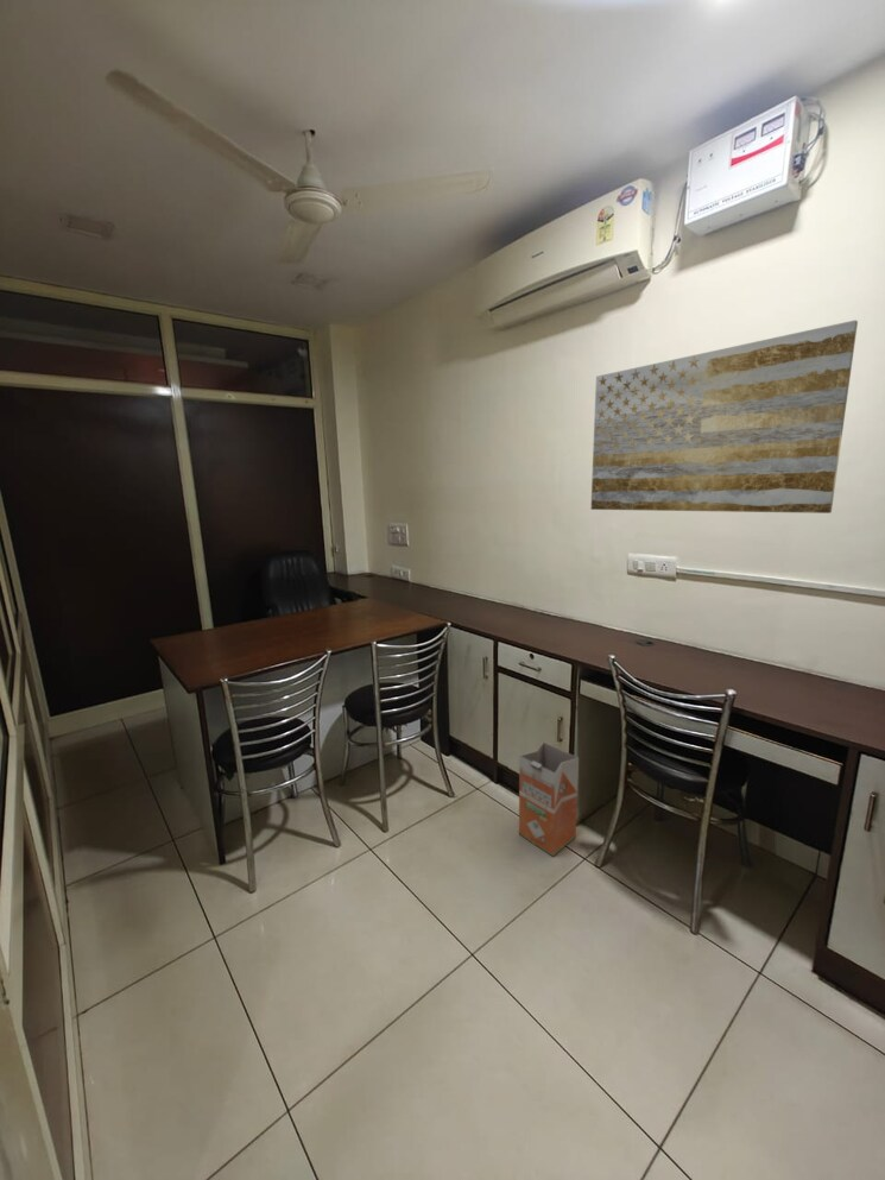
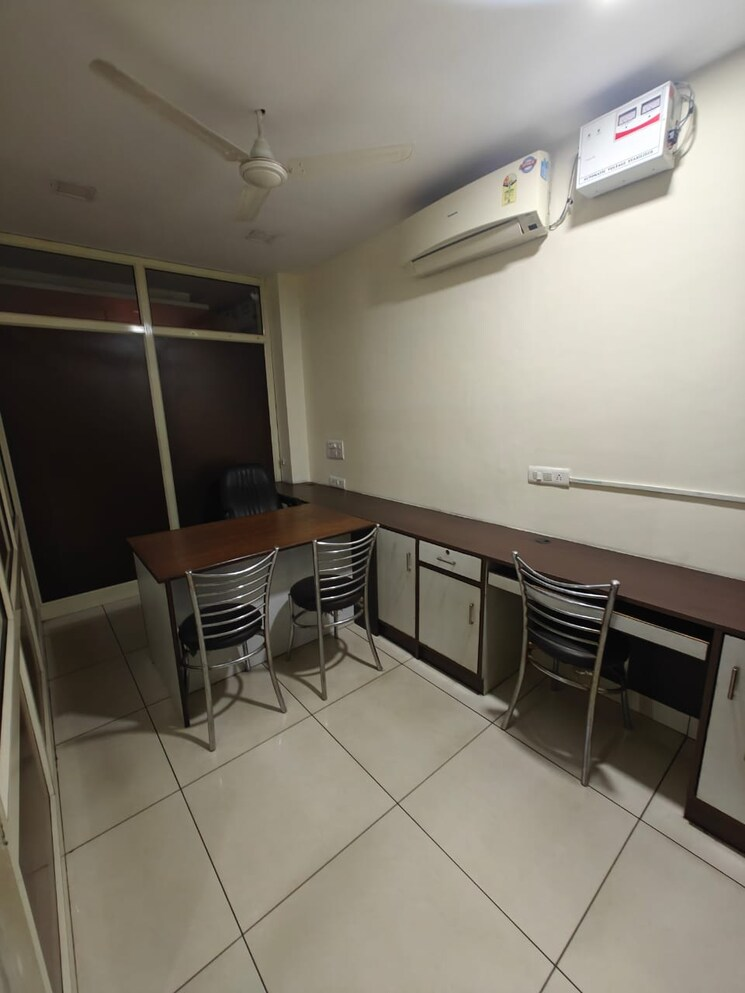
- wall art (696, 434)
- waste bin (545, 796)
